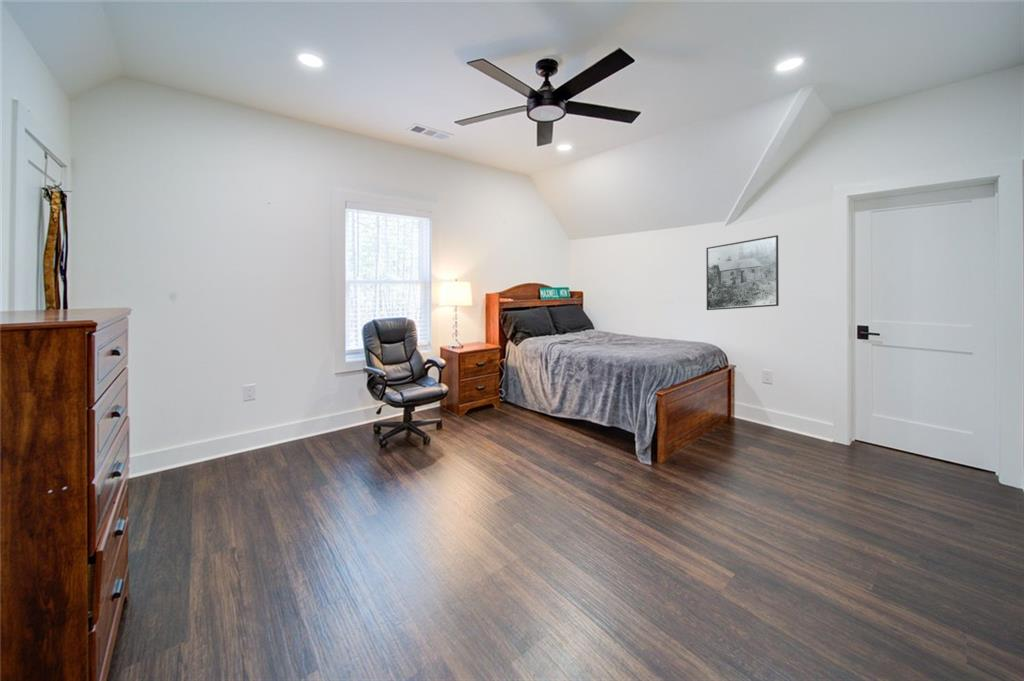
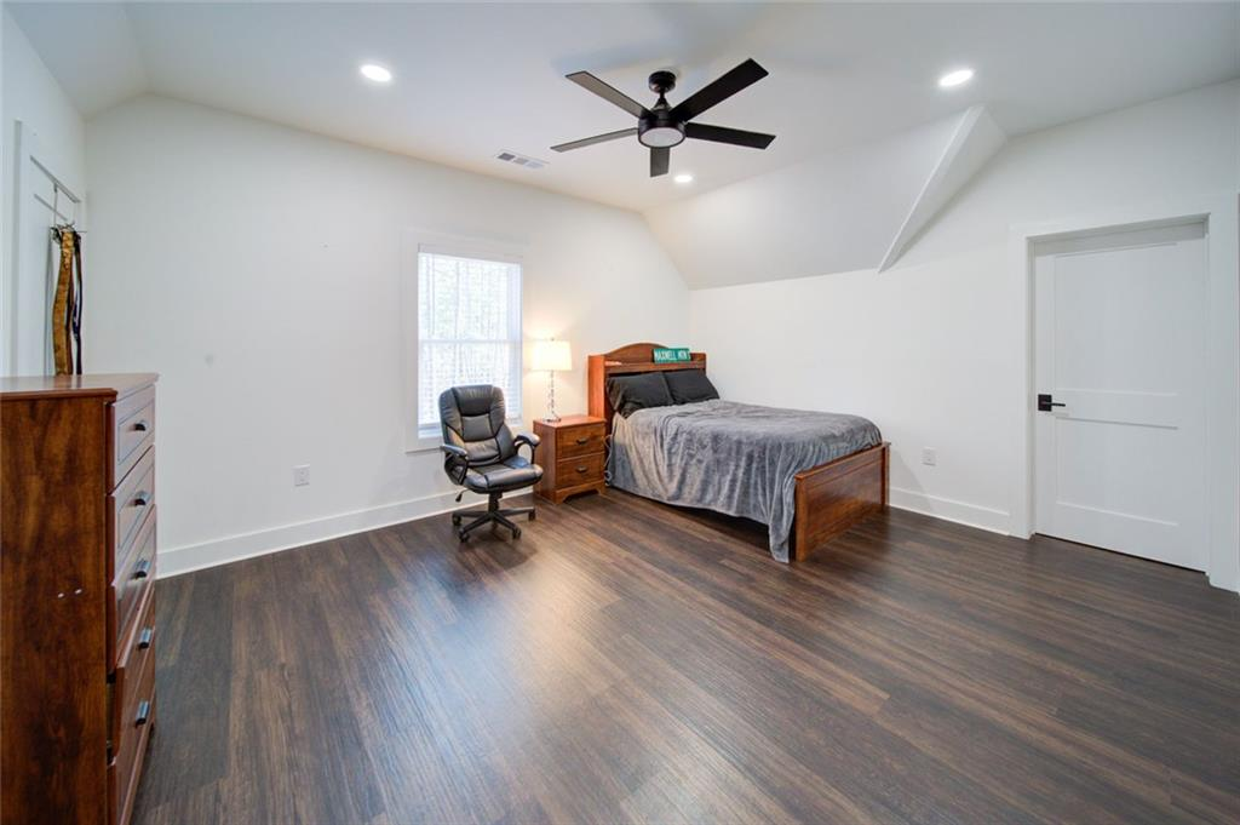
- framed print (740, 275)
